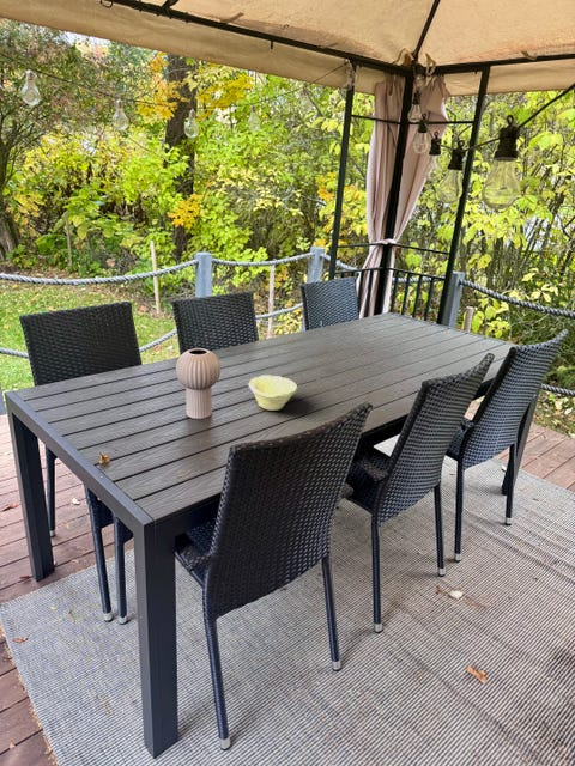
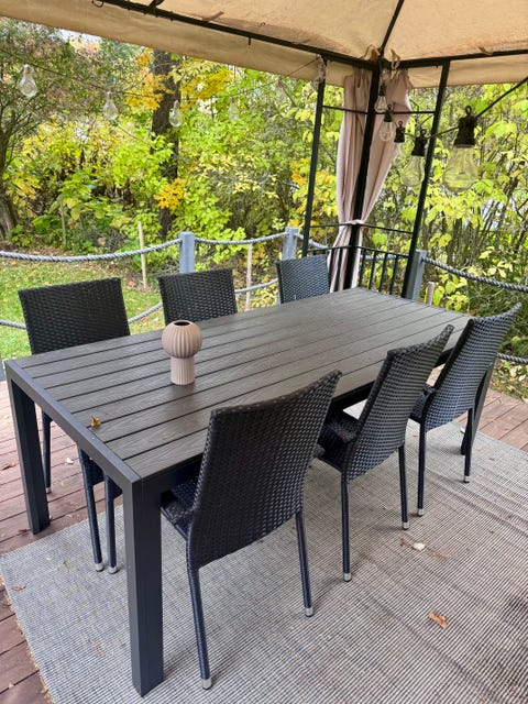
- bowl (272, 394)
